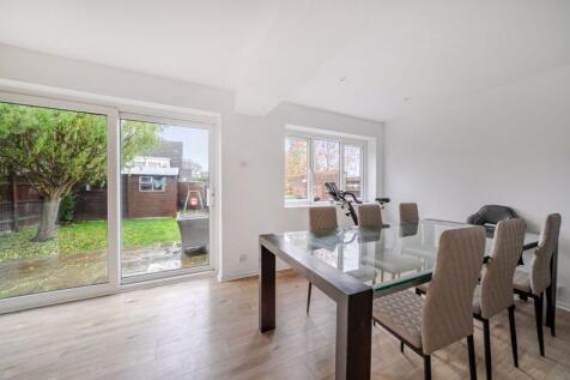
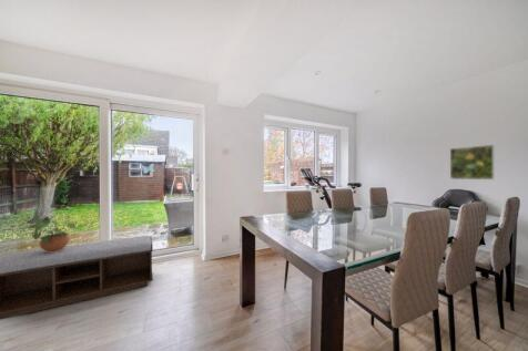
+ bench (82, 270)
+ potted plant (49, 231)
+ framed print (470, 163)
